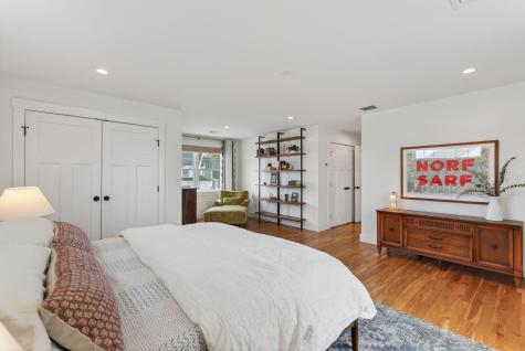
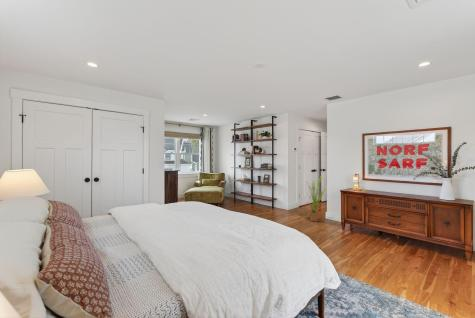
+ house plant (314, 197)
